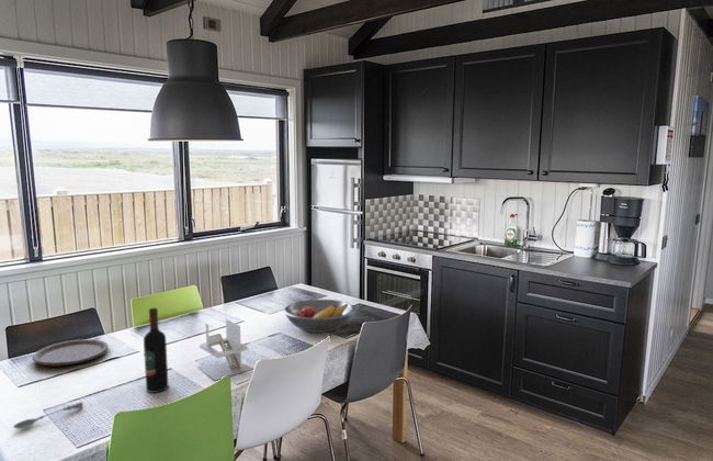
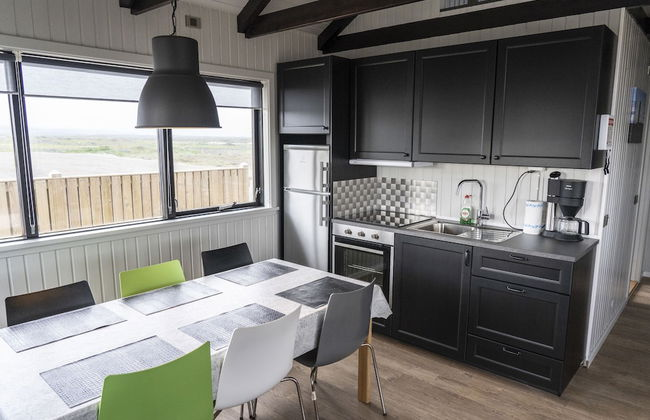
- wine bottle (155, 348)
- soupspoon (49, 414)
- napkin holder (223, 346)
- fruit bowl (319, 315)
- plate (71, 352)
